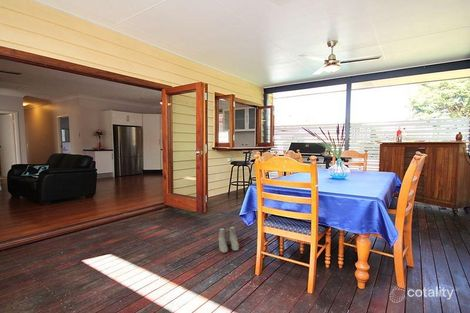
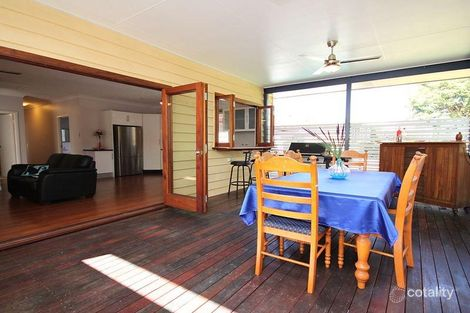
- boots (229, 238)
